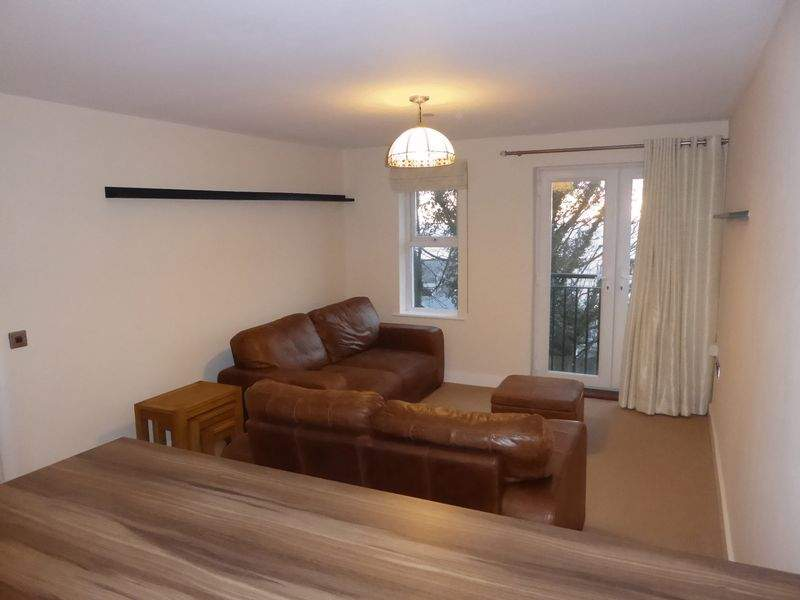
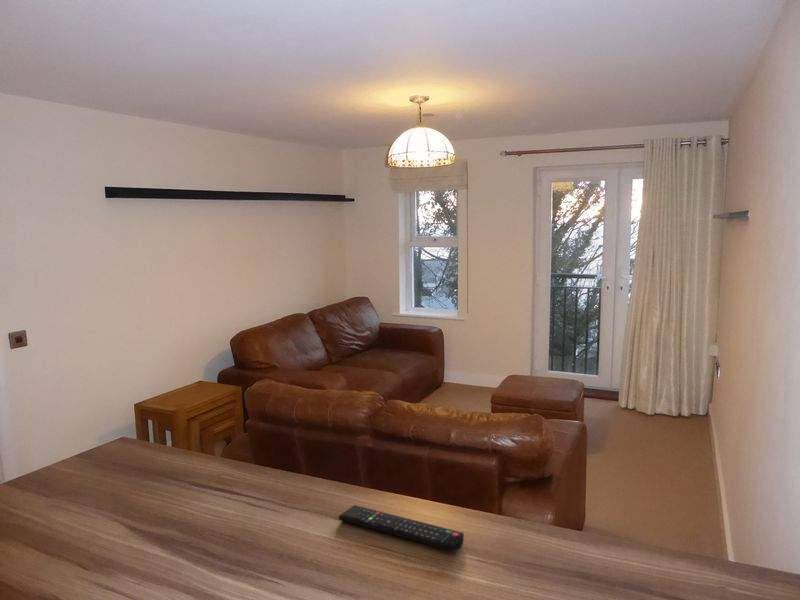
+ remote control (400, 528)
